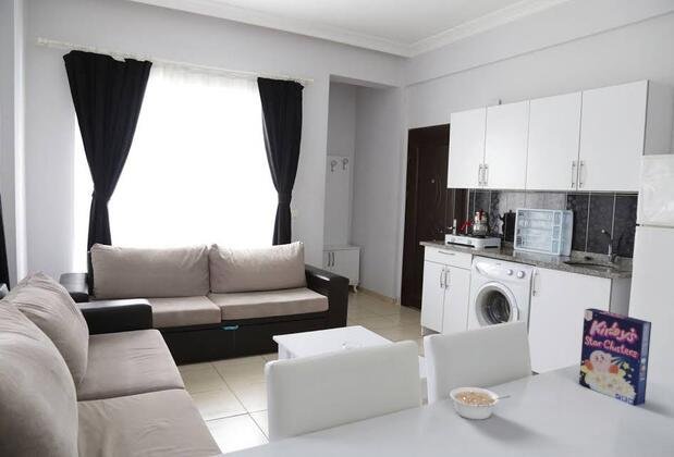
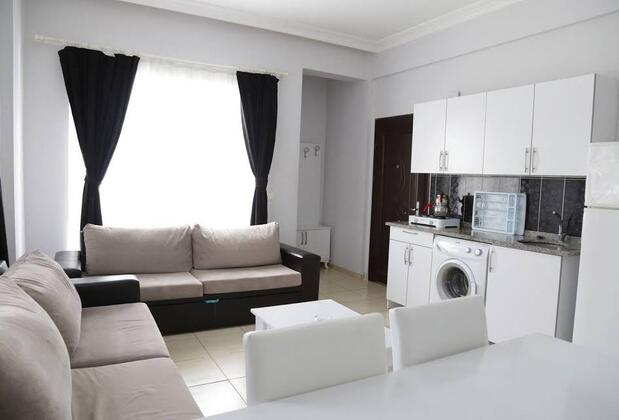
- legume (476, 402)
- cereal box (613, 354)
